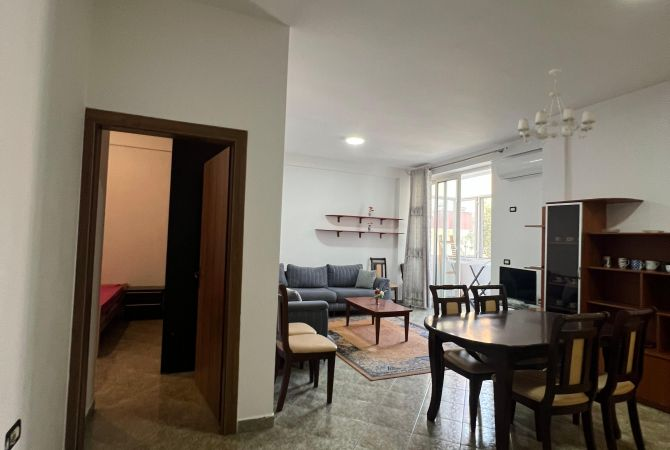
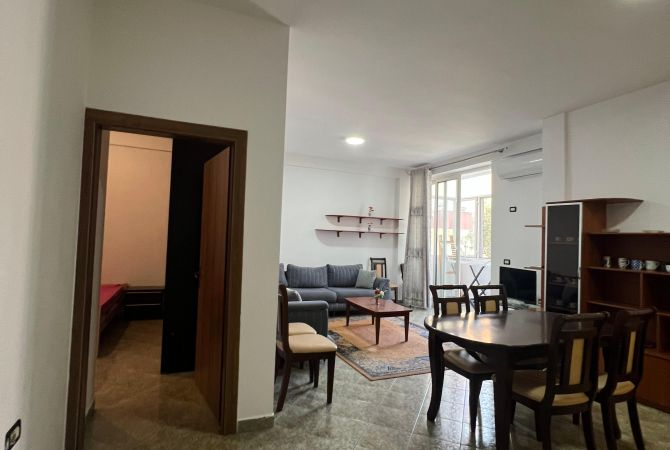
- chandelier (552, 104)
